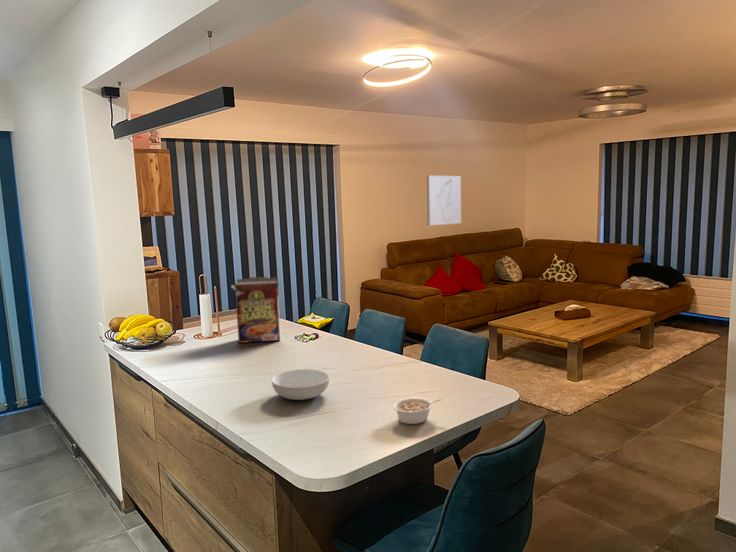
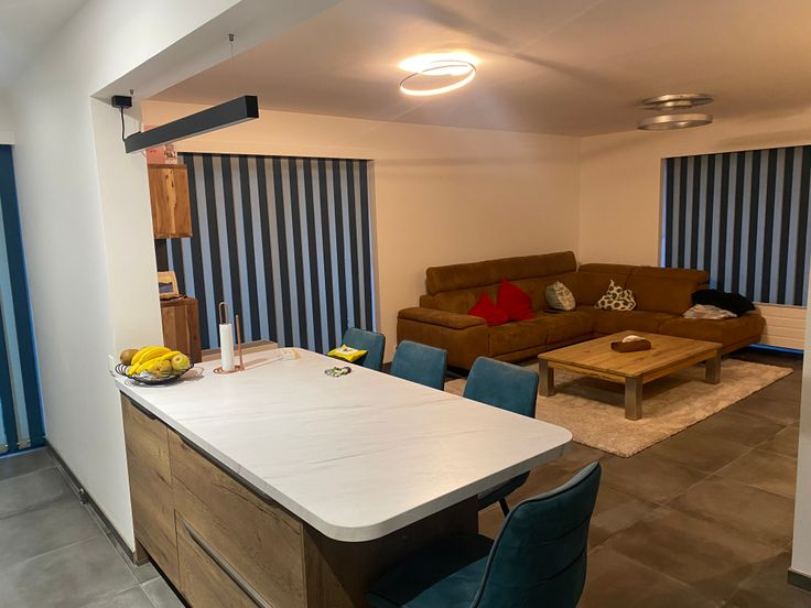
- wall art (444, 200)
- serving bowl (301, 386)
- legume (414, 409)
- cereal box (257, 309)
